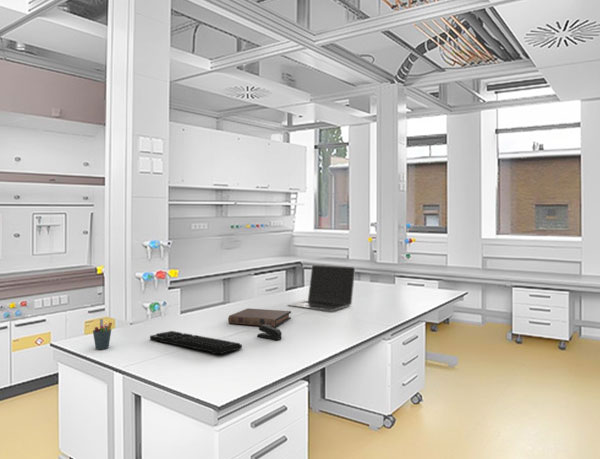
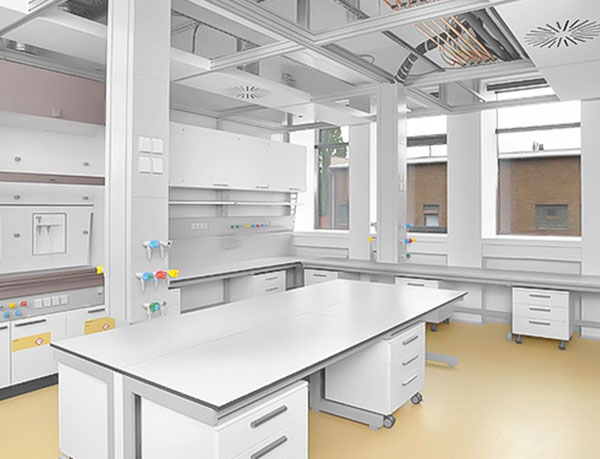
- keyboard (194, 341)
- laptop (321, 286)
- book (260, 317)
- pen holder (102, 334)
- stapler (269, 331)
